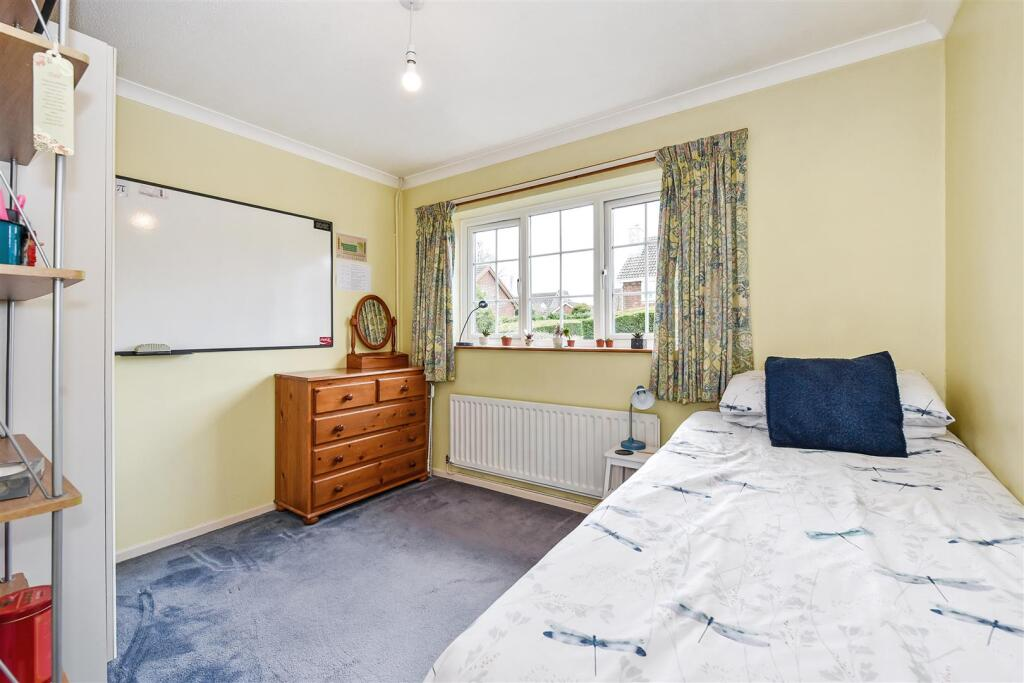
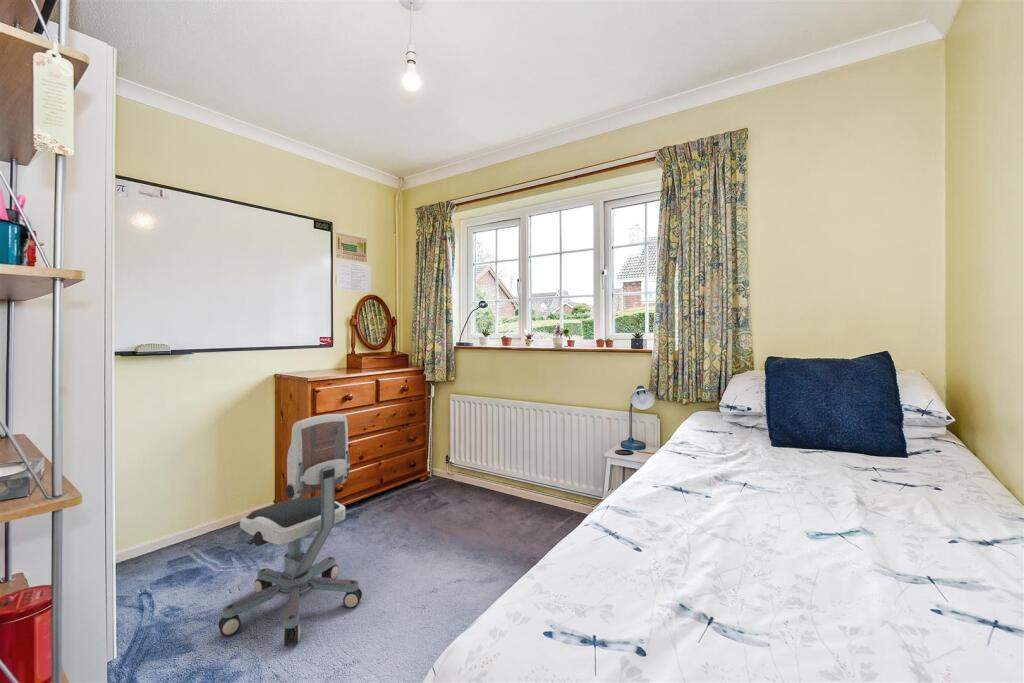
+ office chair (292, 509)
